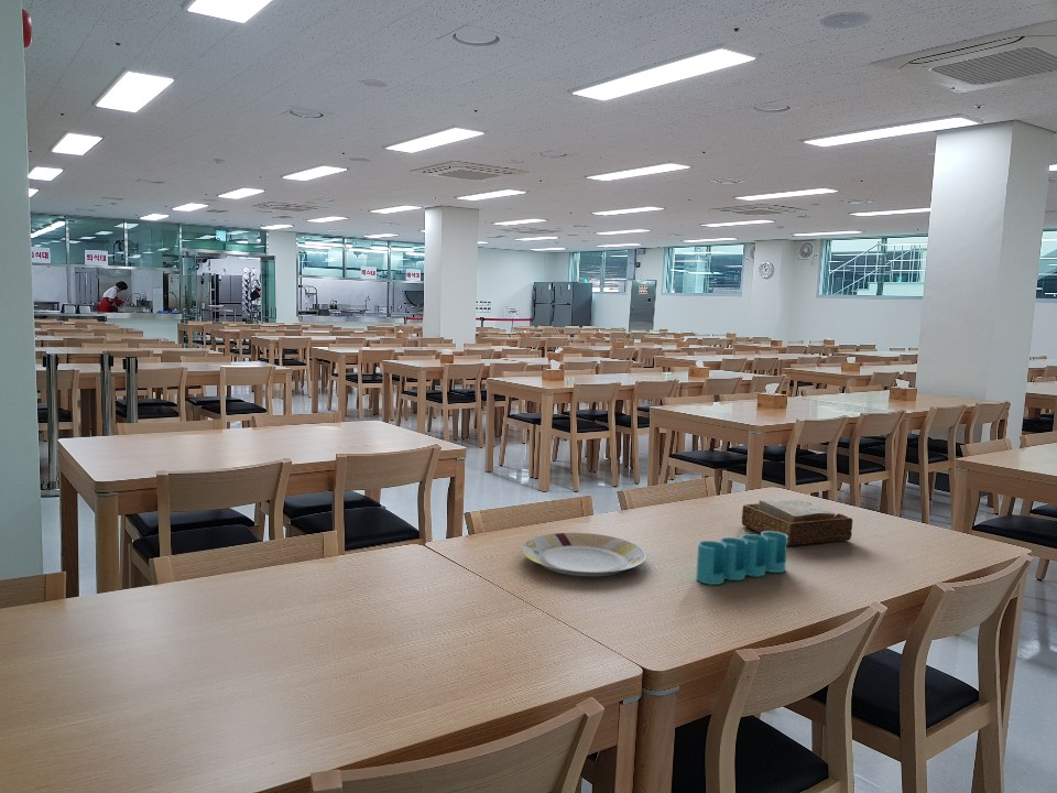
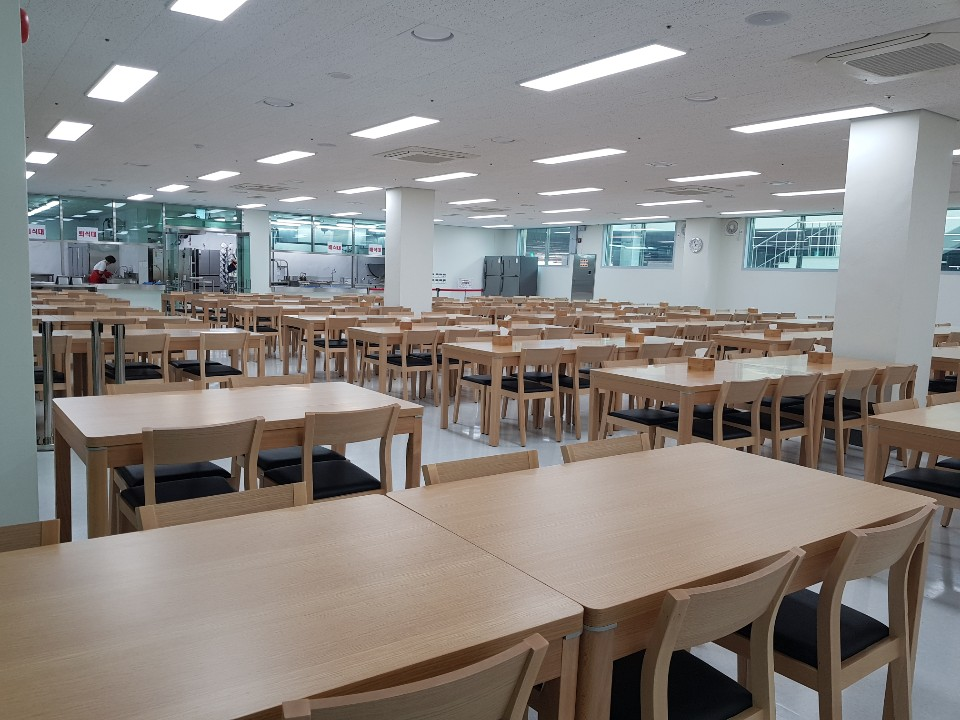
- napkin holder (795, 518)
- pen holder (742, 556)
- plate (582, 555)
